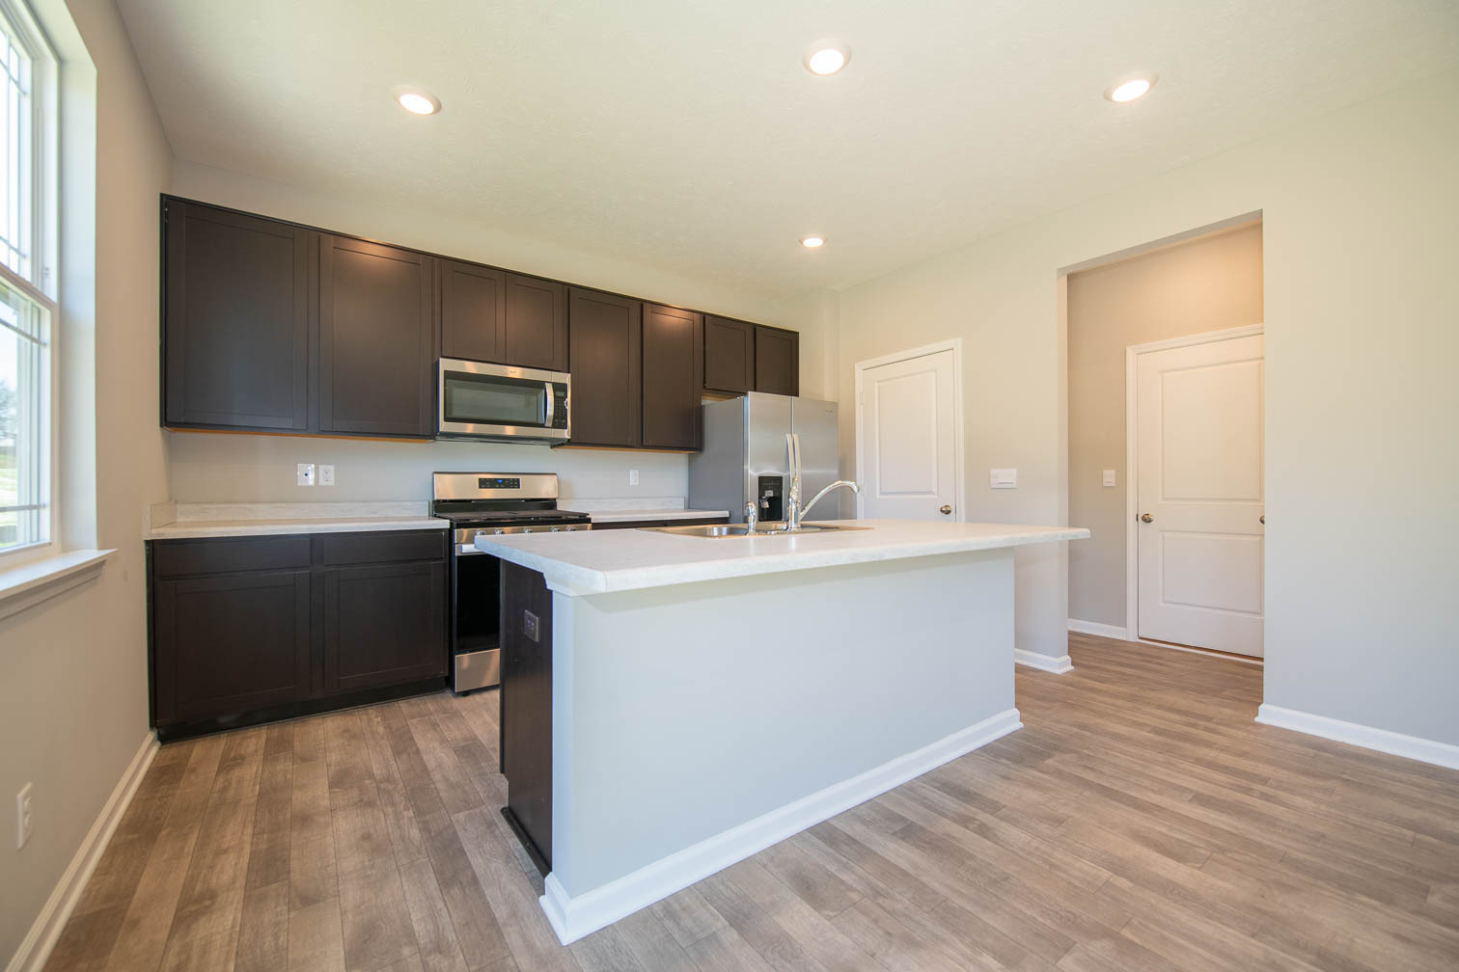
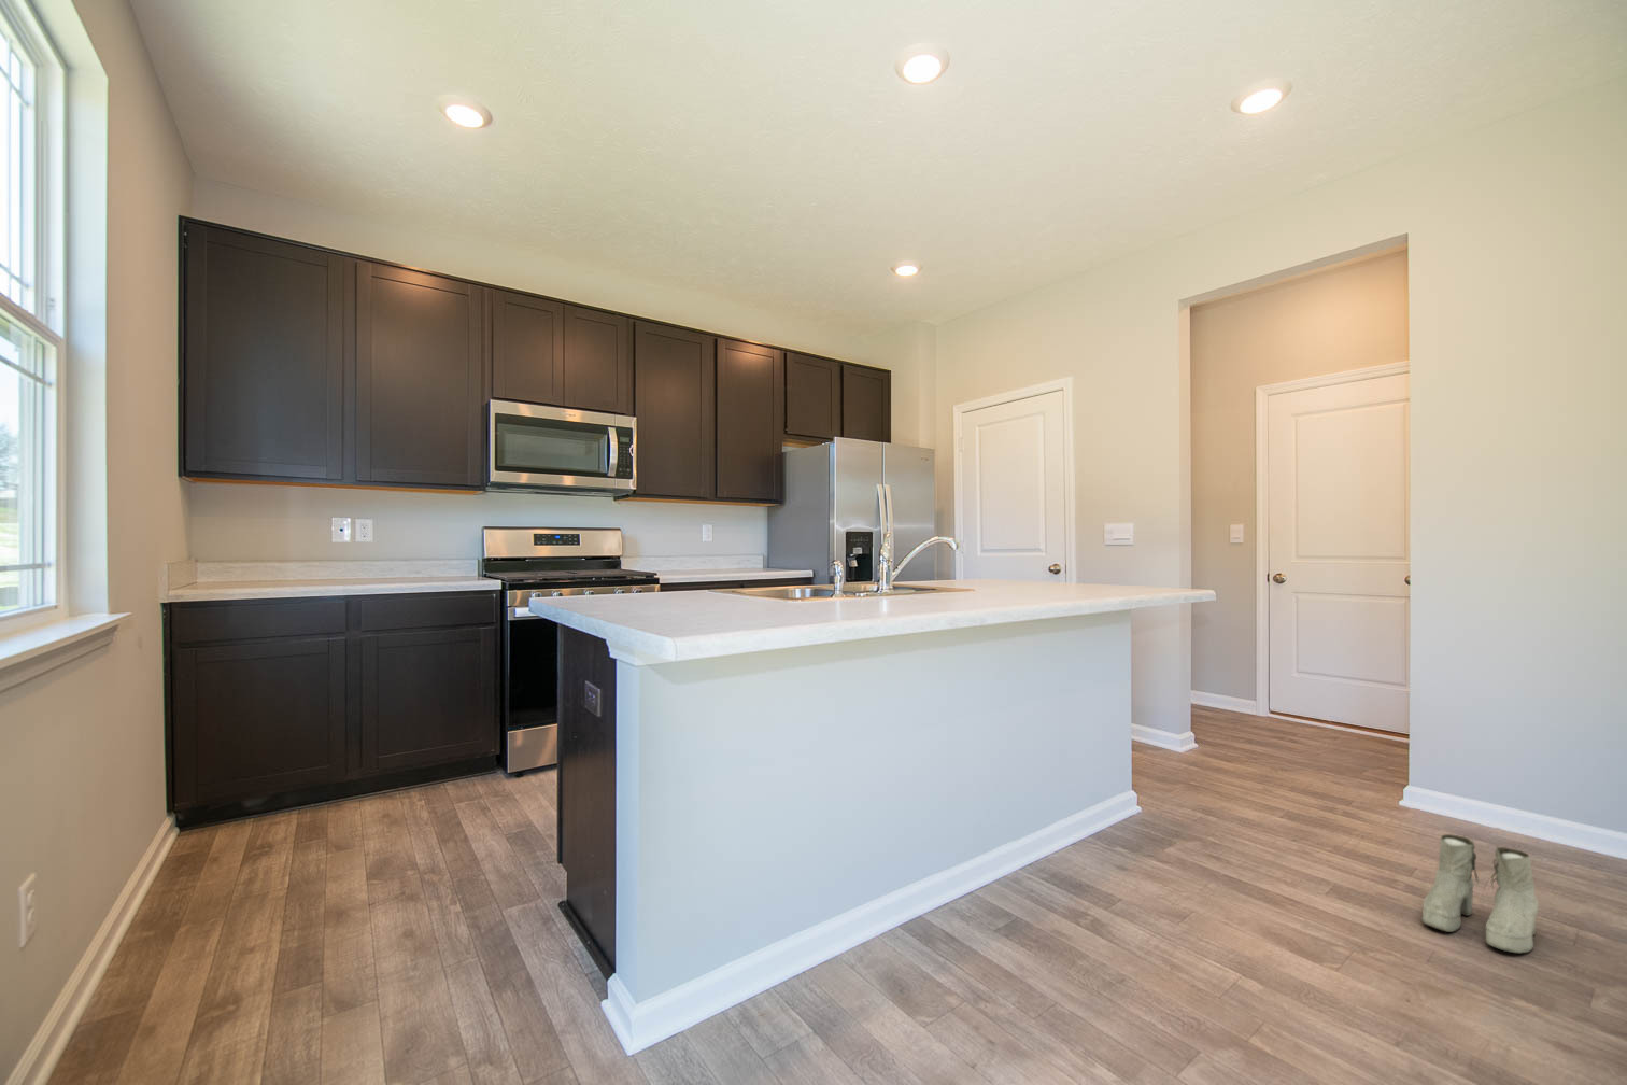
+ boots (1477, 882)
